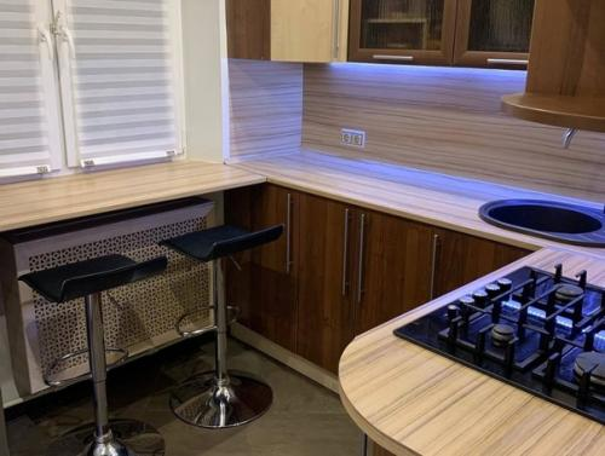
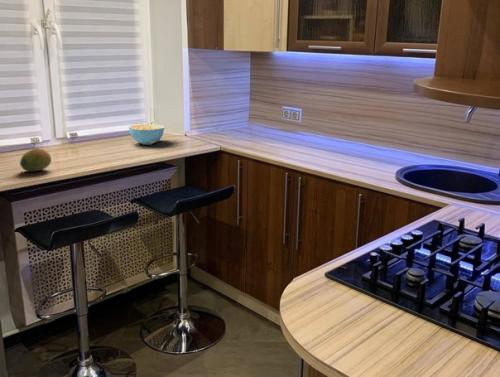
+ fruit (35, 160)
+ cereal bowl (147, 135)
